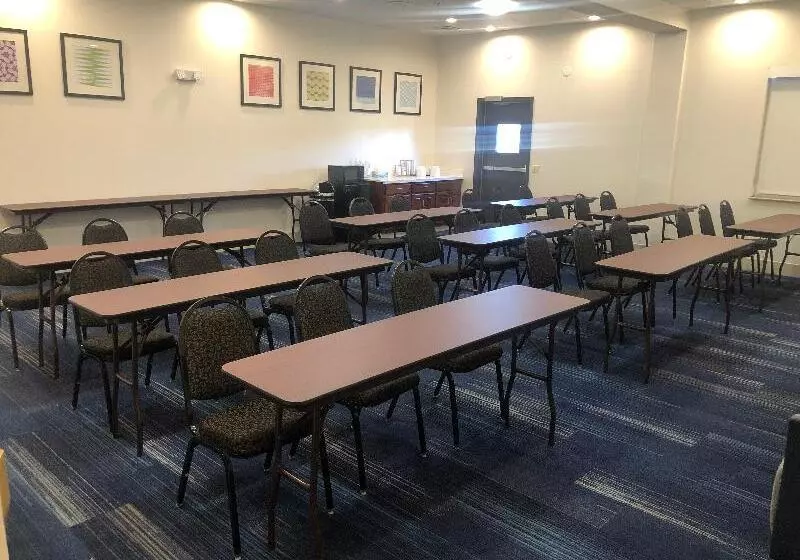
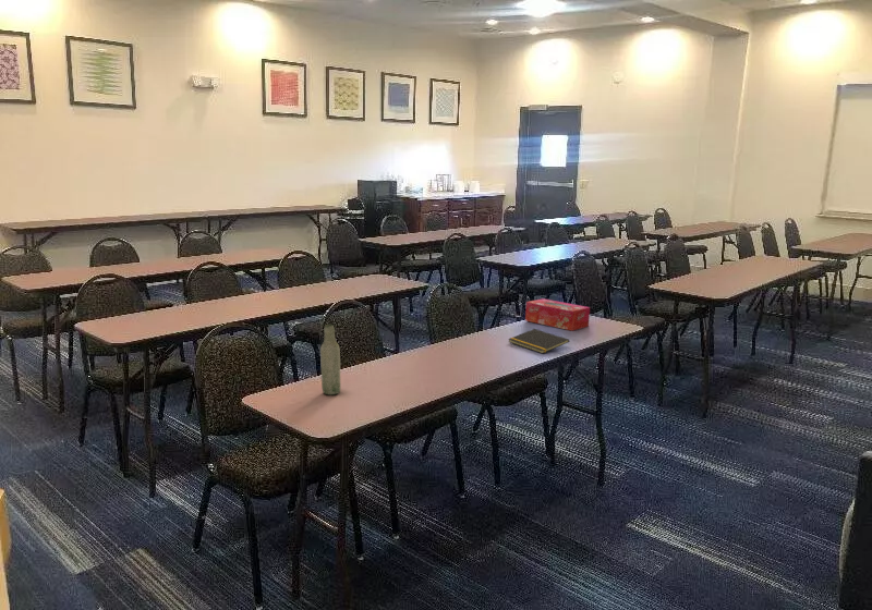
+ tissue box (557, 314)
+ notepad (537, 340)
+ bottle (330, 358)
